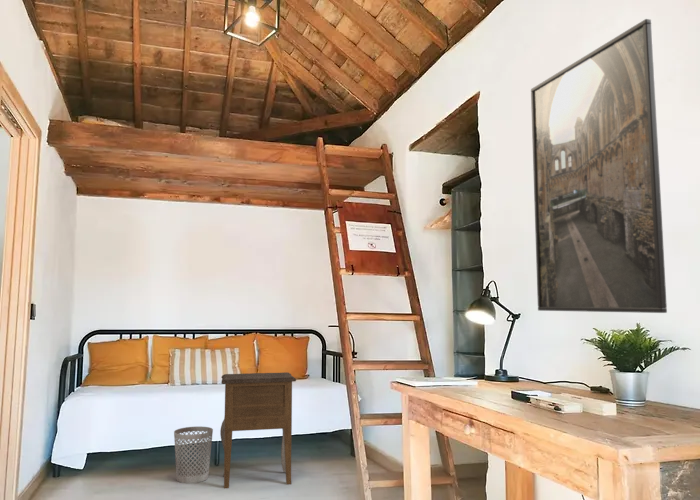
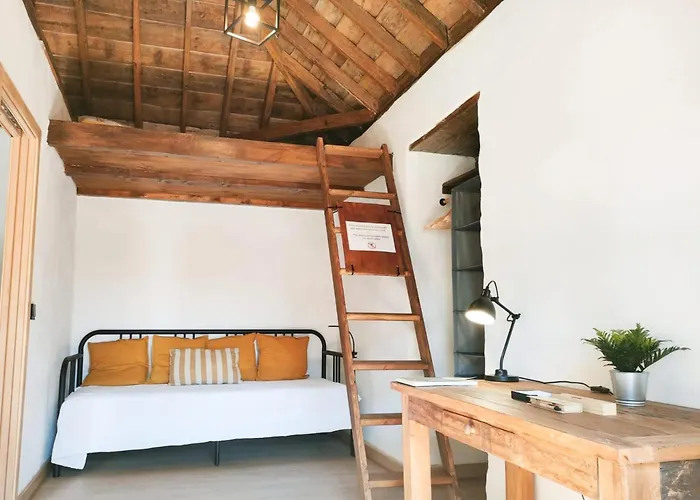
- wastebasket (193, 455)
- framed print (587, 182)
- nightstand (257, 426)
